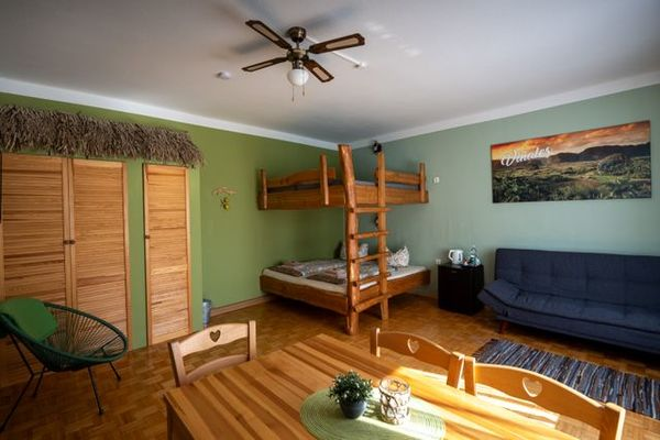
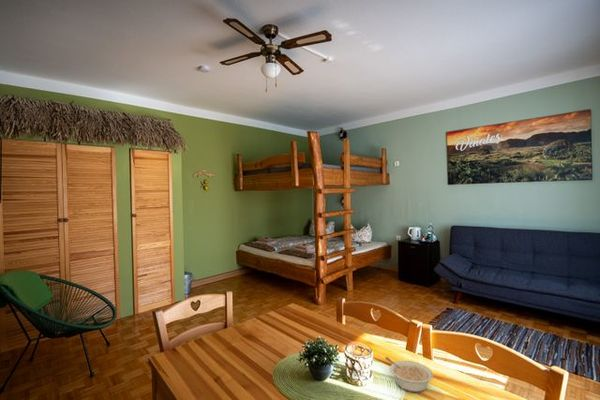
+ legume (409, 376)
